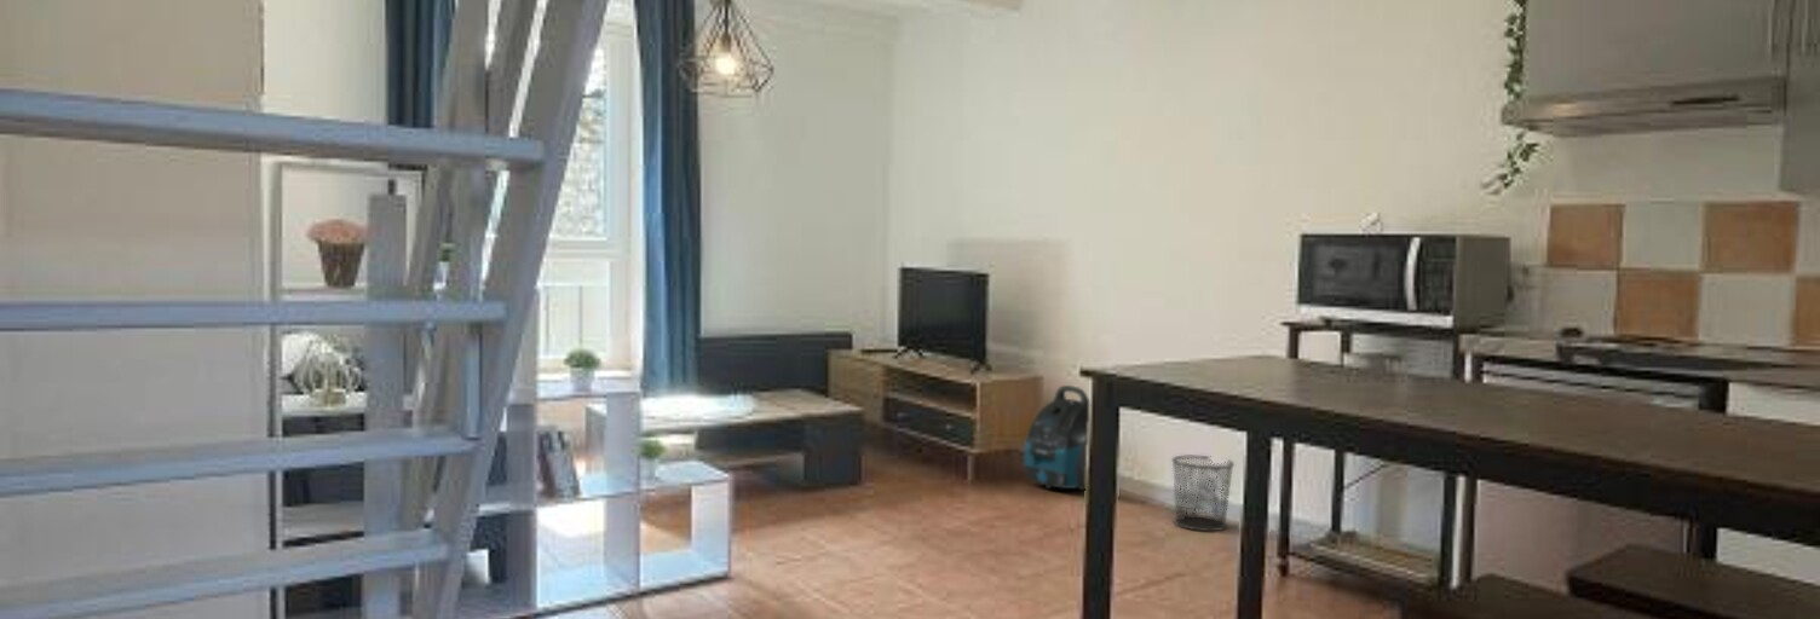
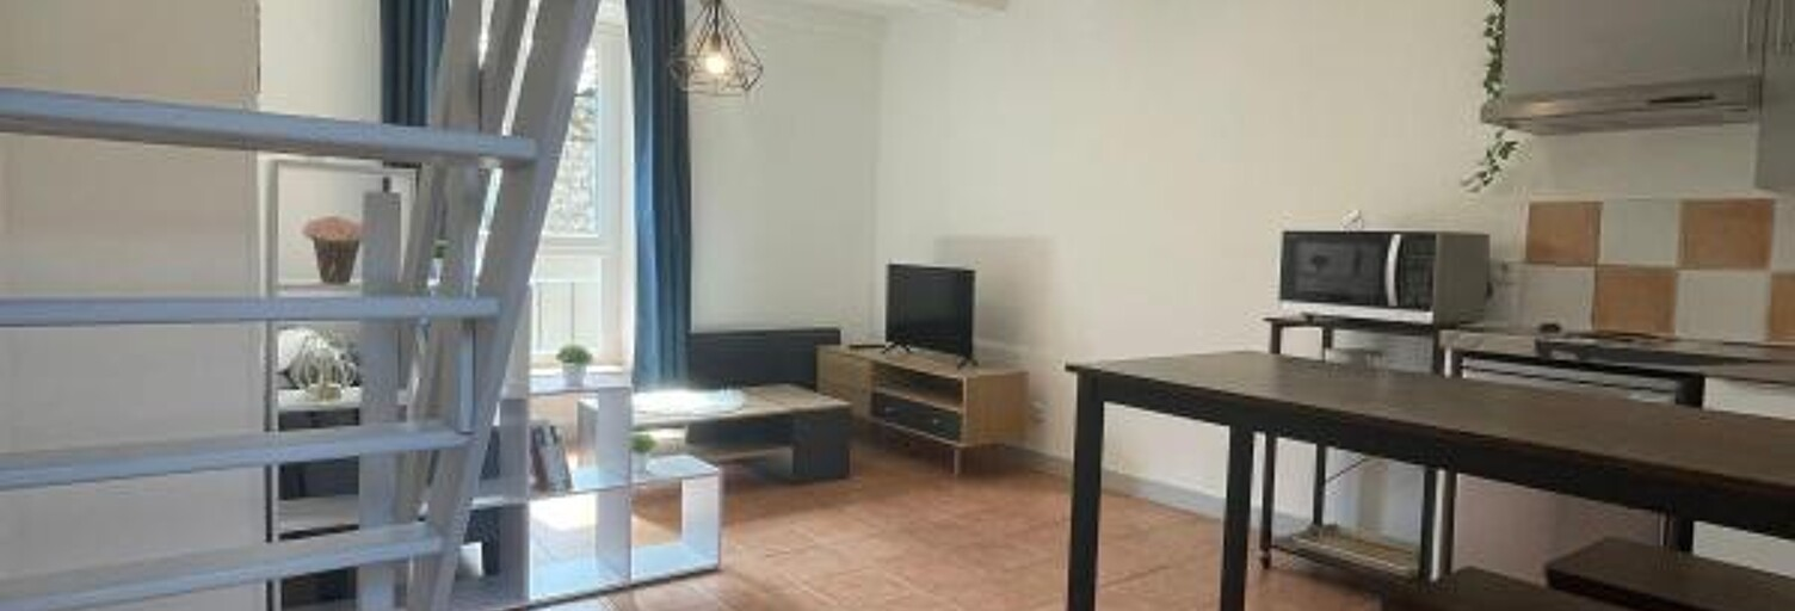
- vacuum cleaner (1060, 436)
- waste bin (1200, 492)
